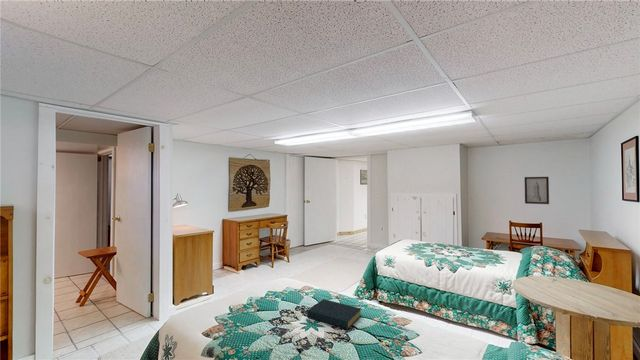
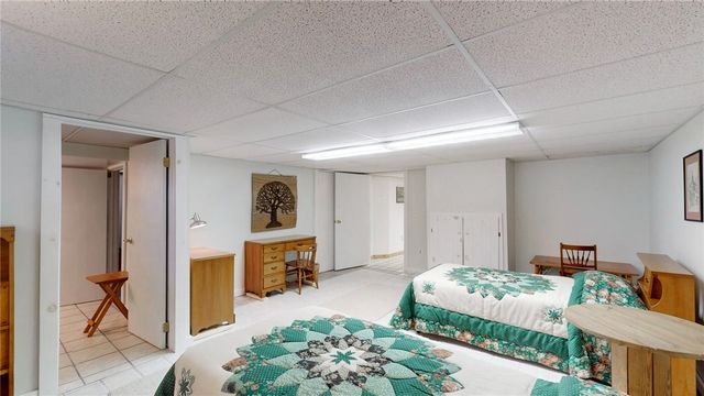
- hardback book (334, 313)
- wall art (536, 190)
